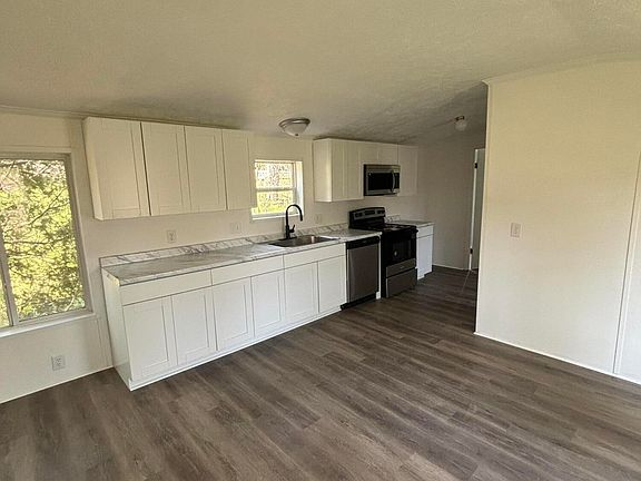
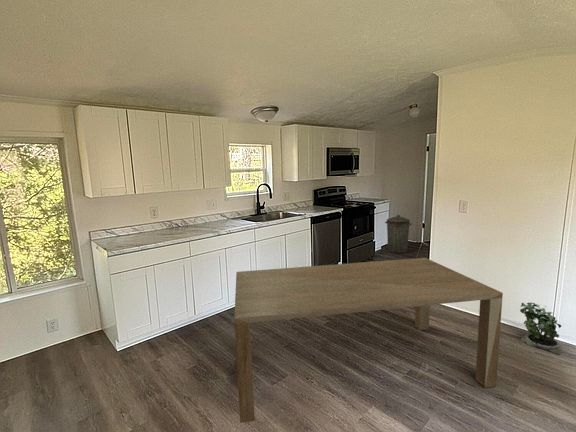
+ trash can (397, 233)
+ potted plant (540, 323)
+ dining table (352, 312)
